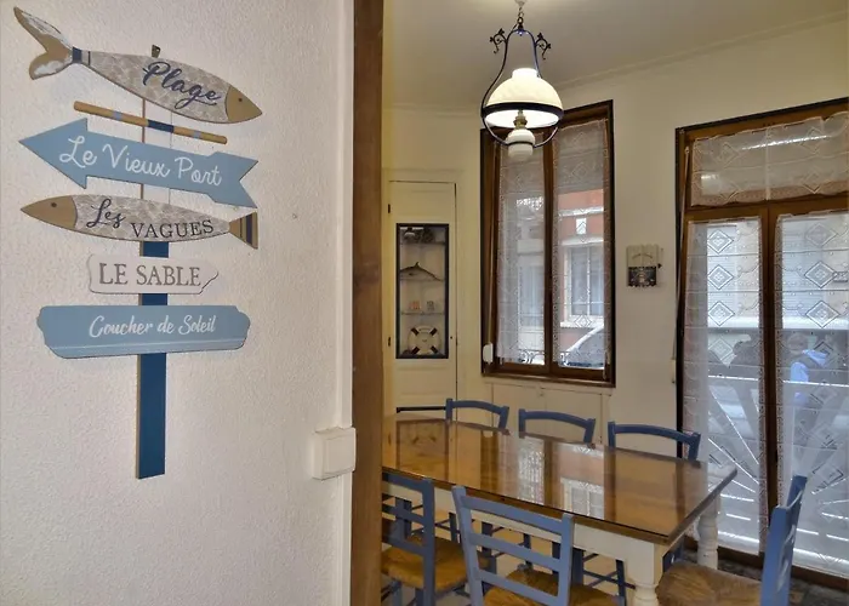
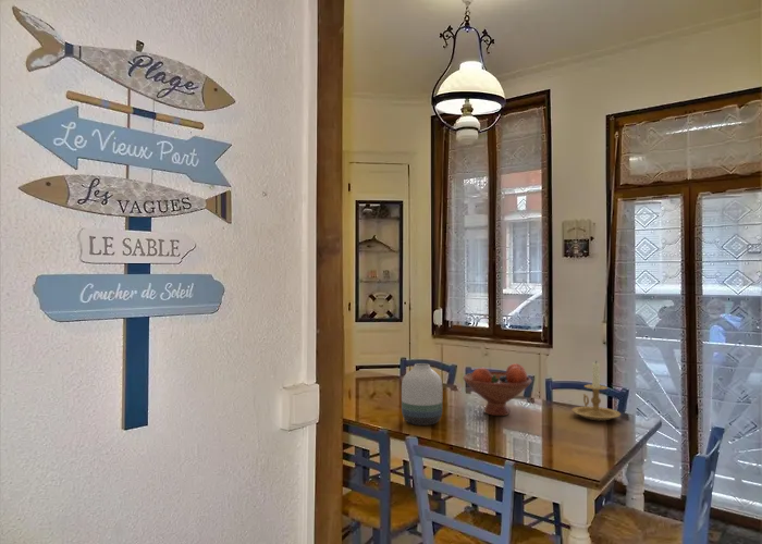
+ vase (421, 393)
+ fruit bowl (496, 388)
+ candle holder (595, 388)
